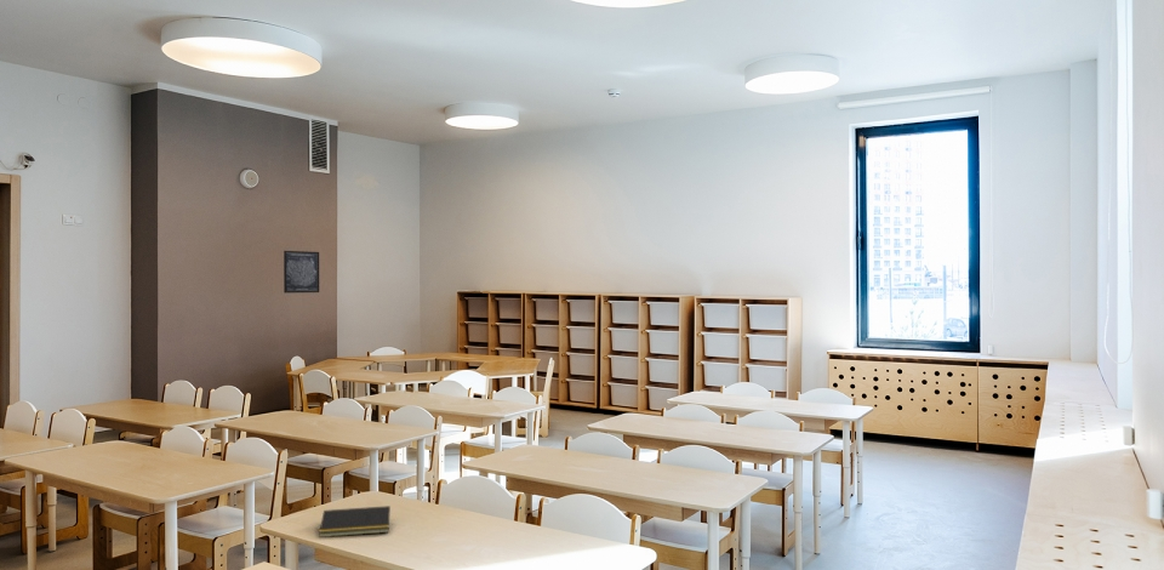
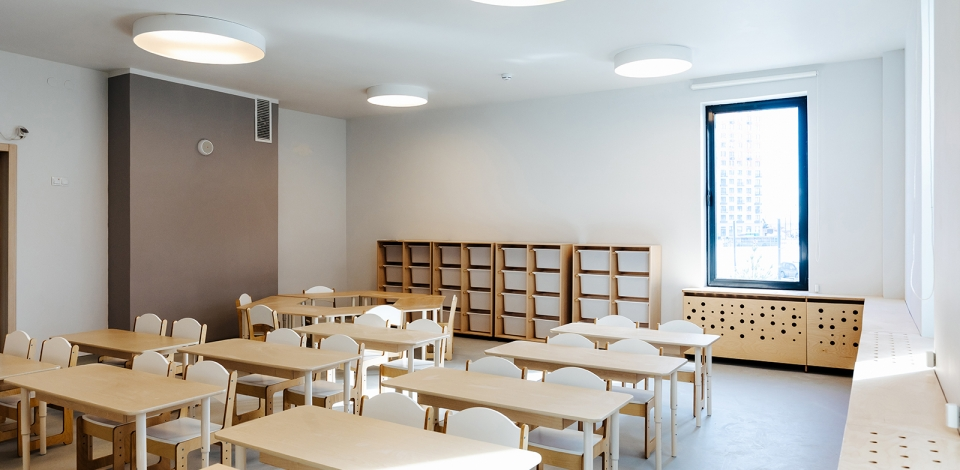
- wall art (302, 272)
- notepad (355, 520)
